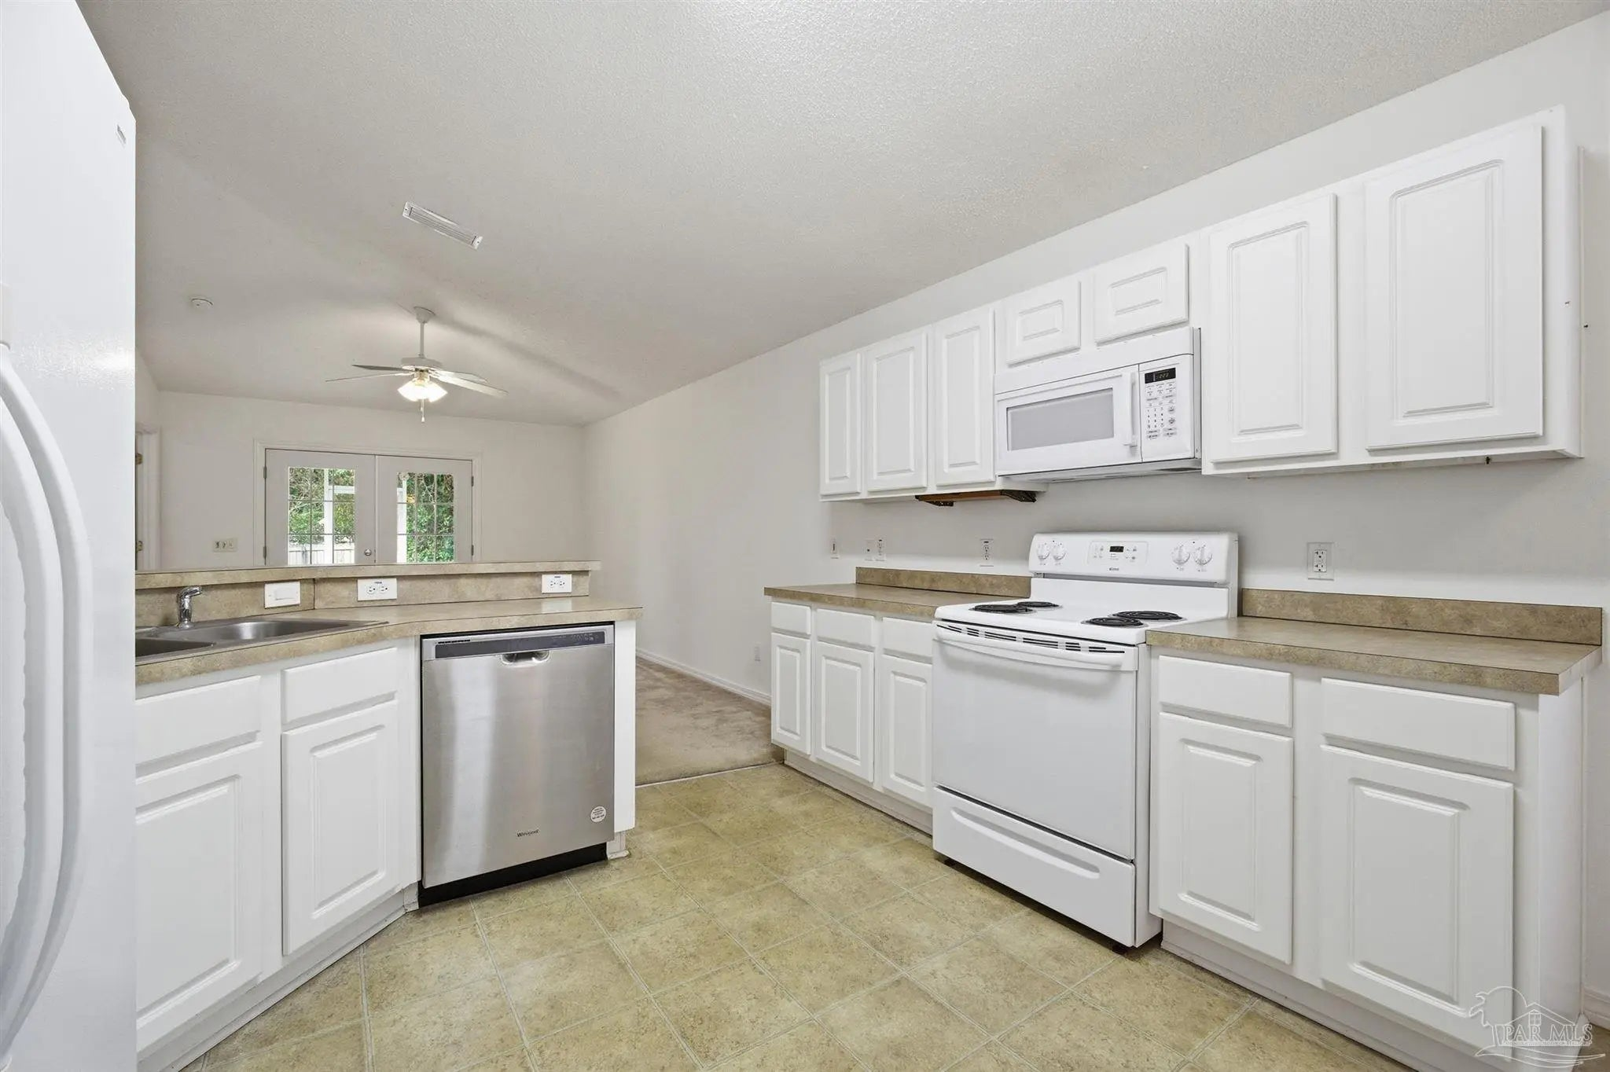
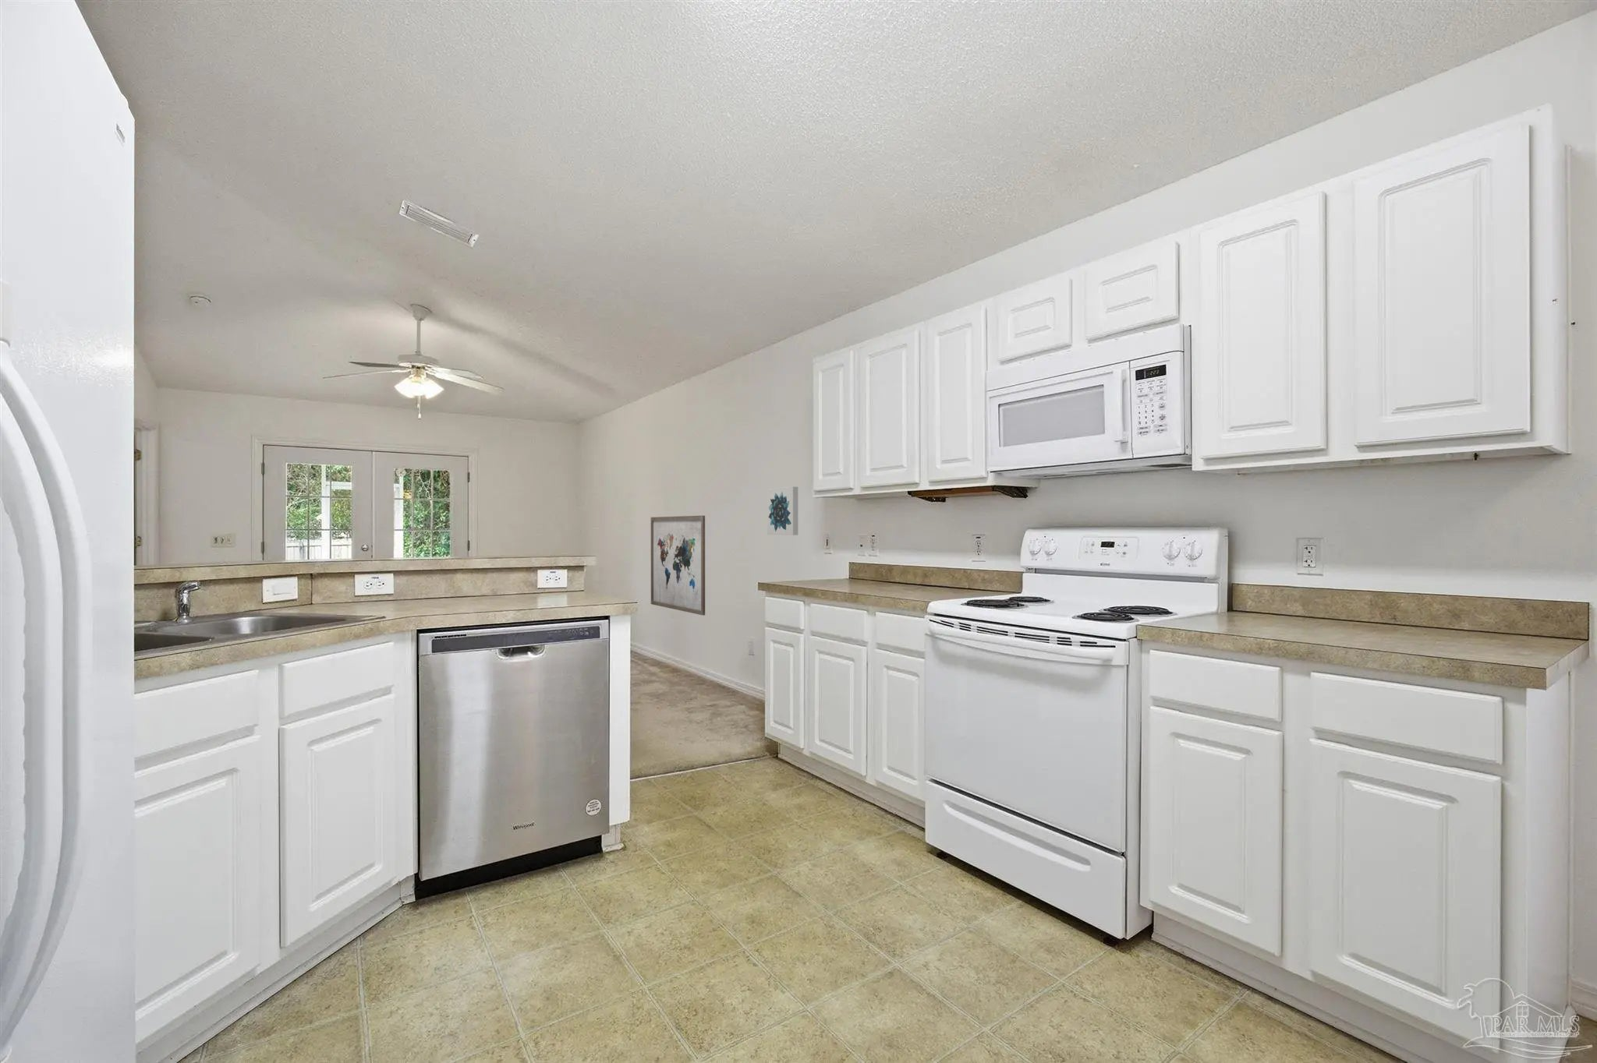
+ wall art (676, 562)
+ wall art (782, 511)
